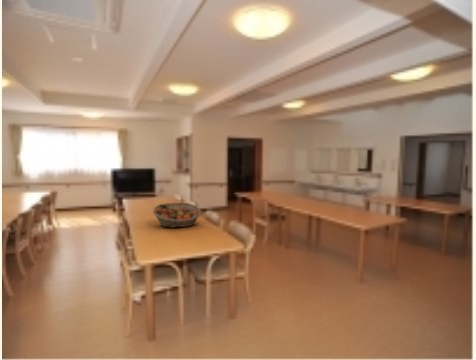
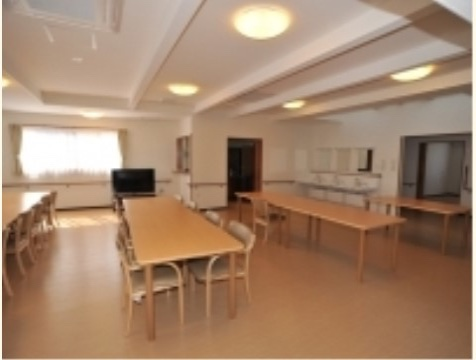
- fruit basket (177, 214)
